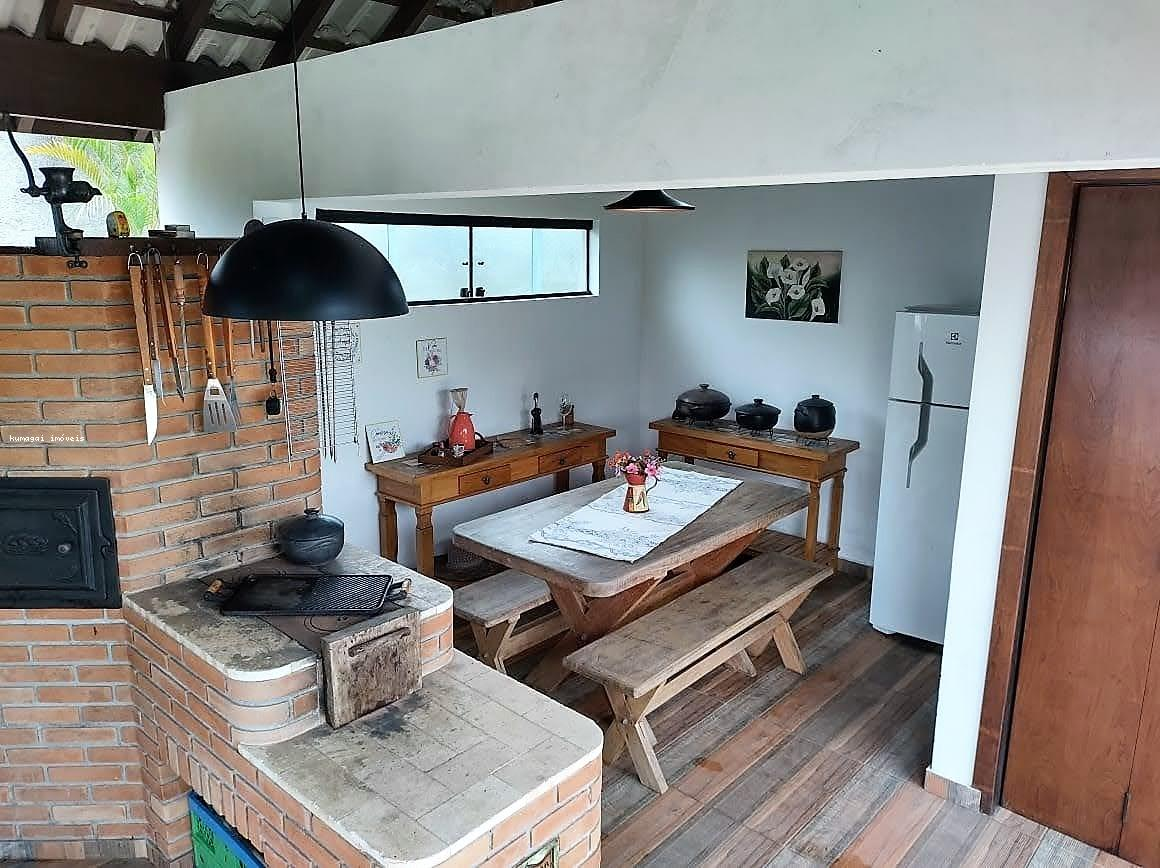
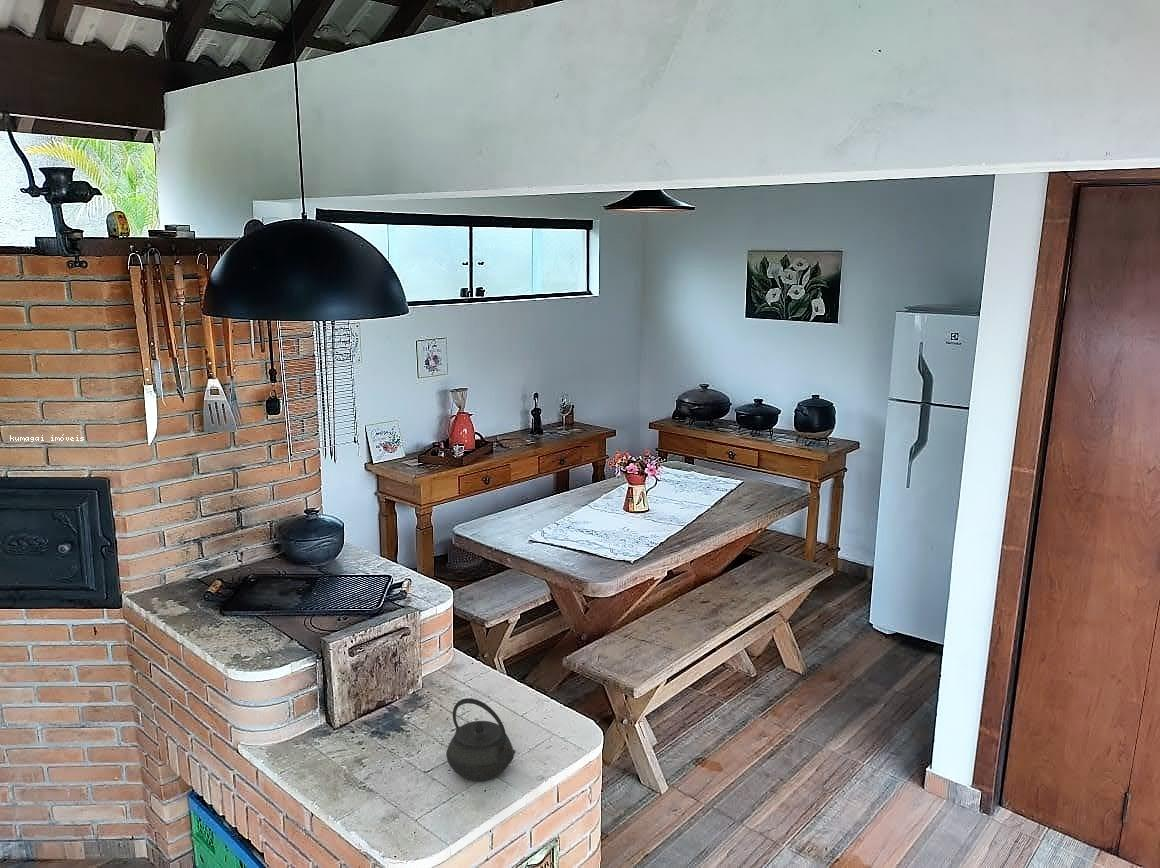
+ kettle (483, 737)
